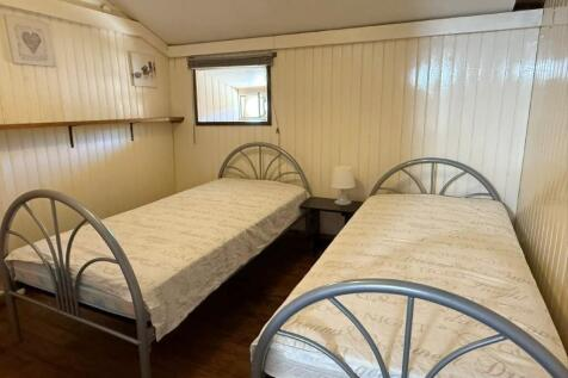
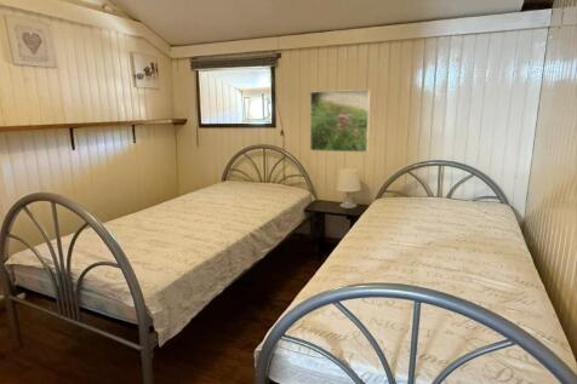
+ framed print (338, 121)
